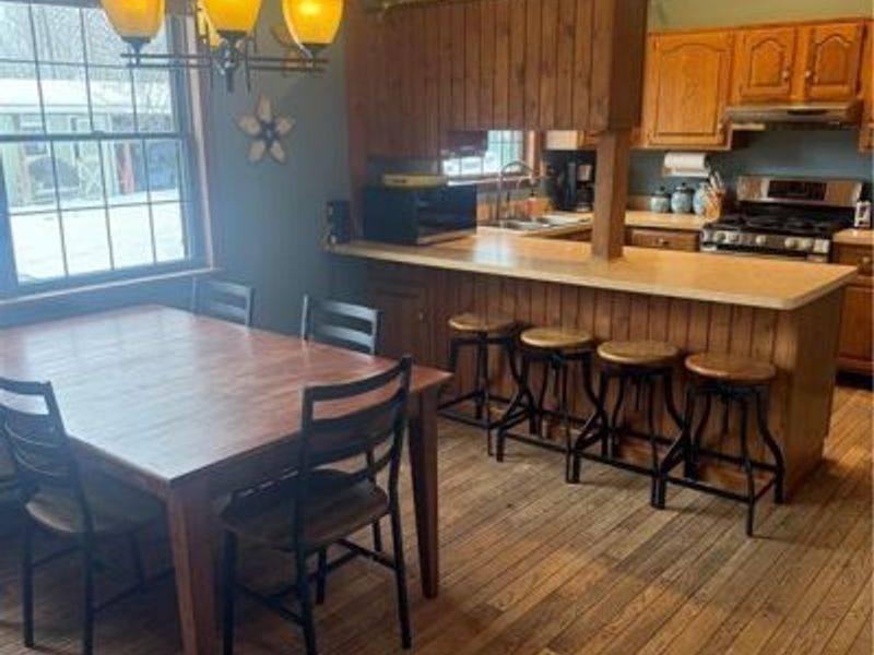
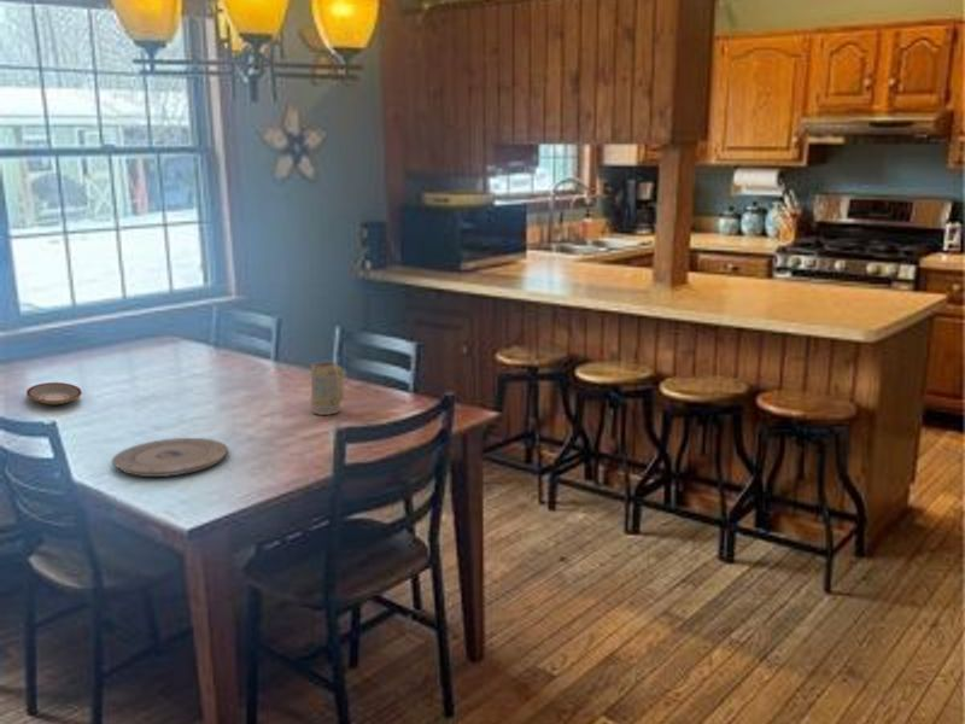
+ mug (328, 387)
+ plate (171, 456)
+ plate (54, 395)
